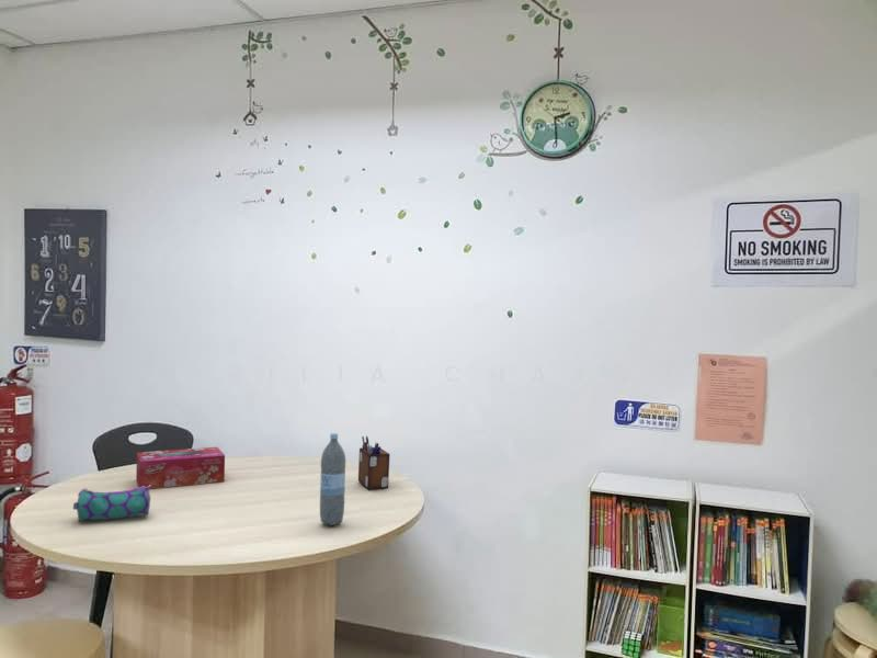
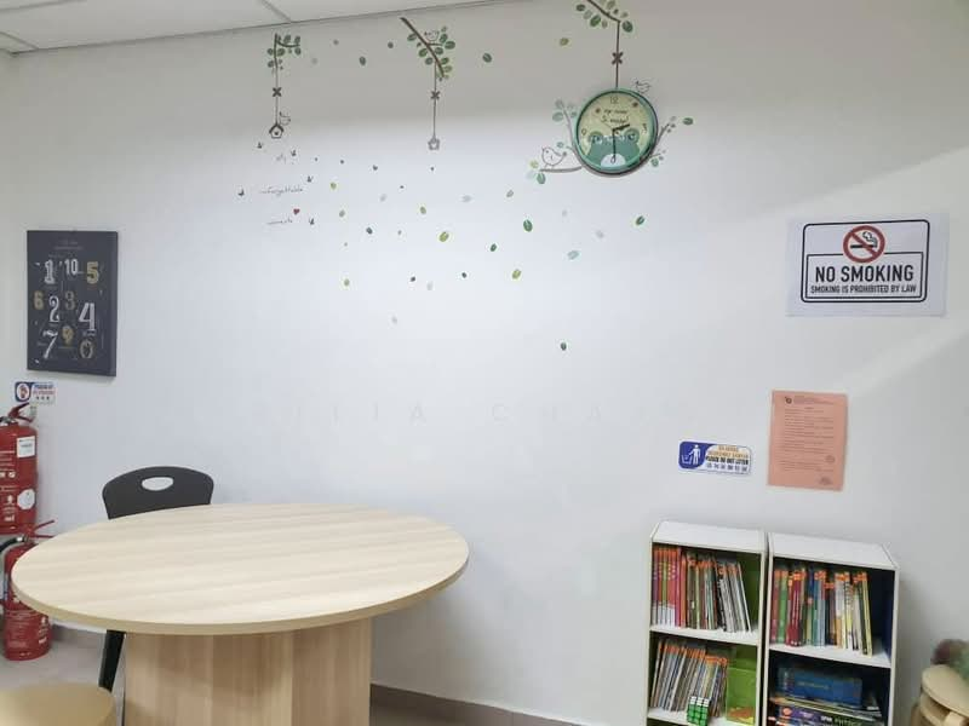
- desk organizer (374, 461)
- water bottle (332, 478)
- tissue box (180, 466)
- pencil case (113, 502)
